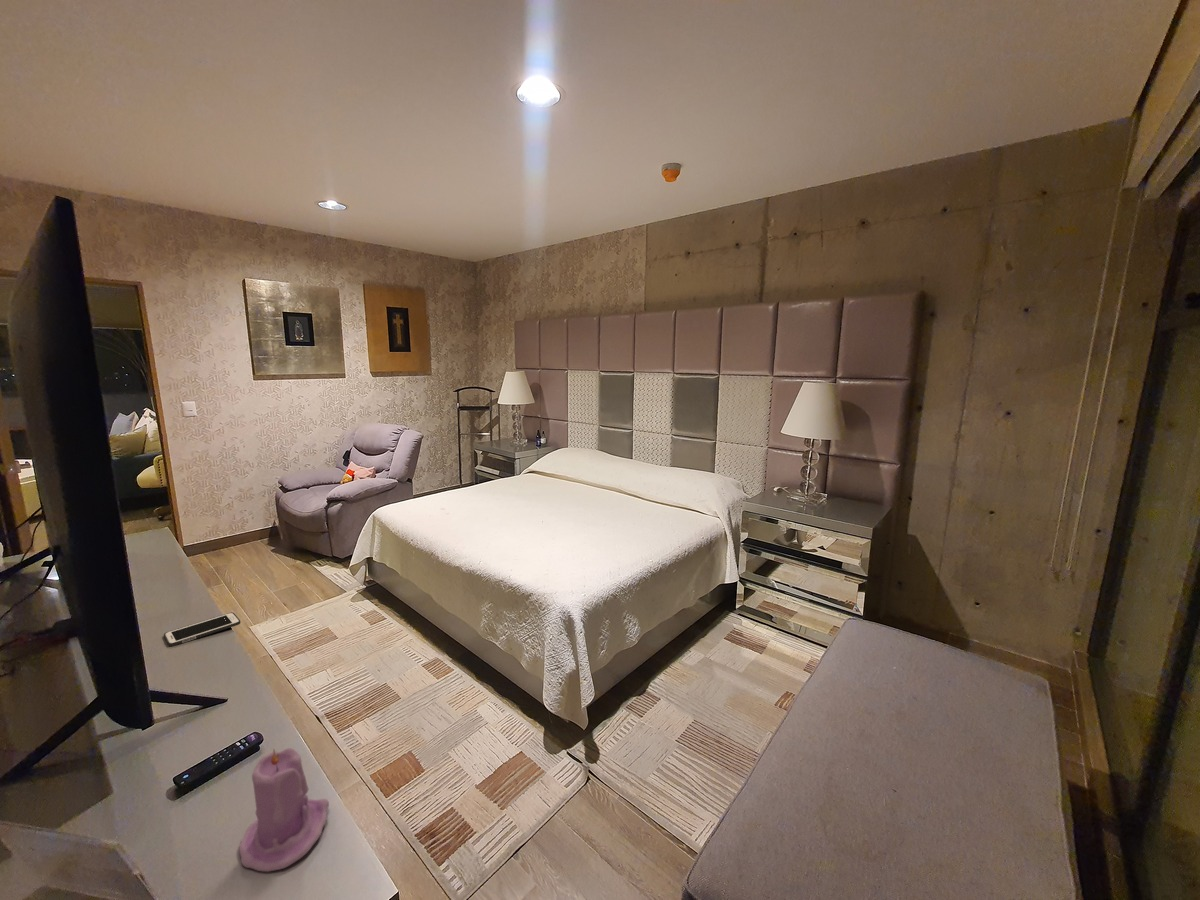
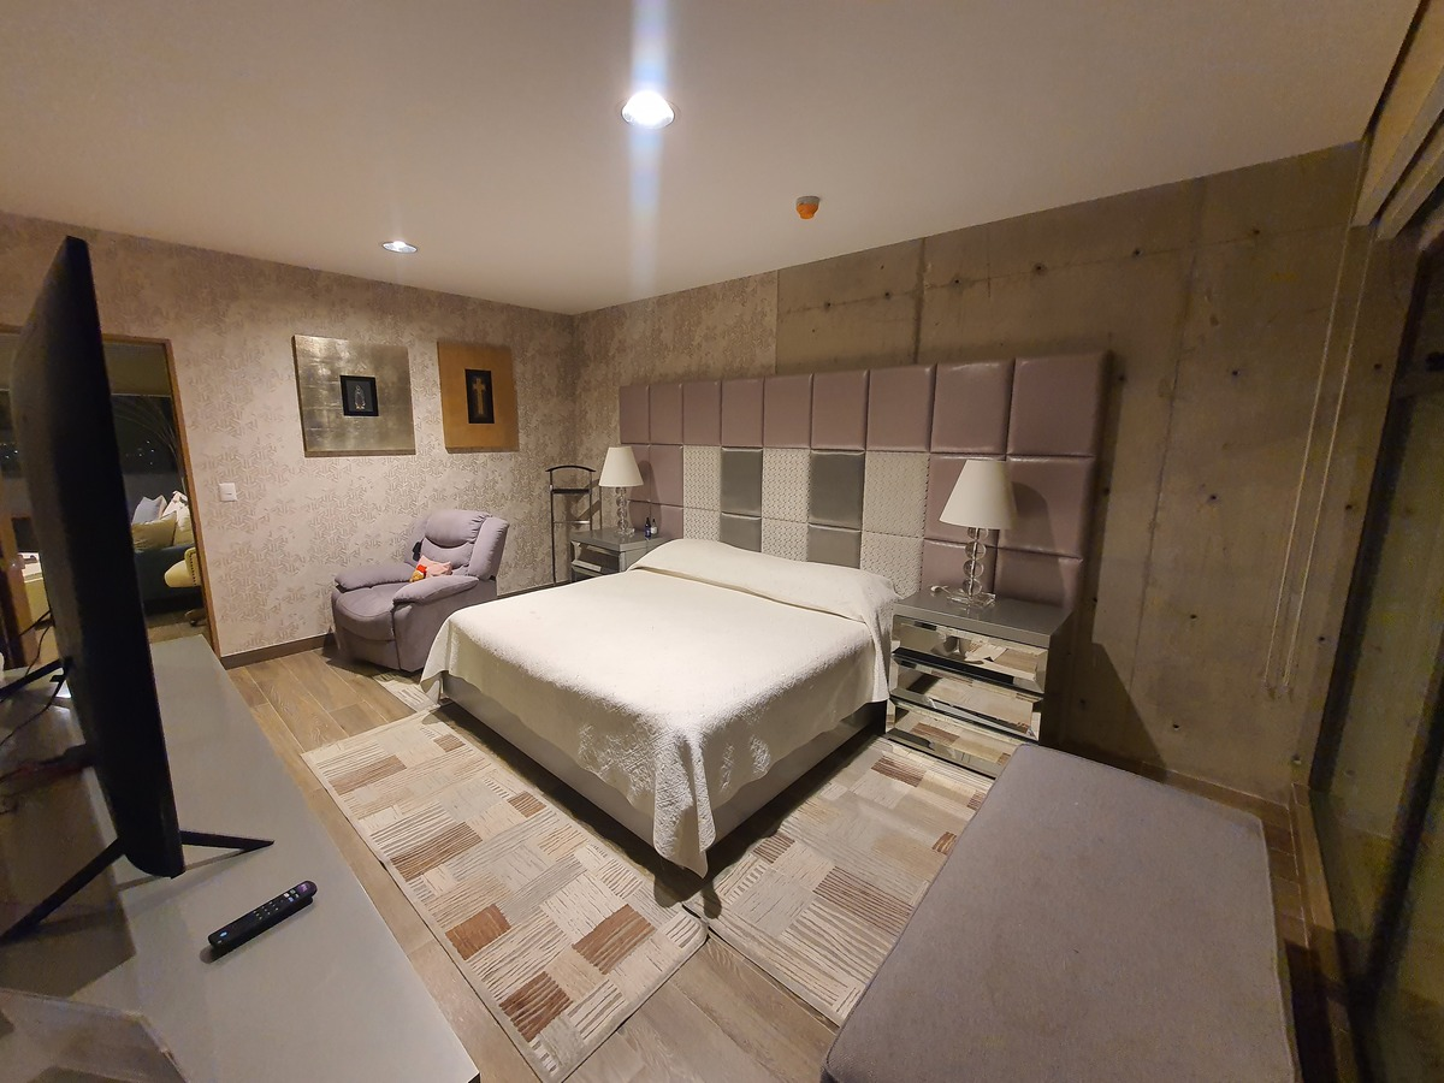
- cell phone (203, 628)
- candle (278, 792)
